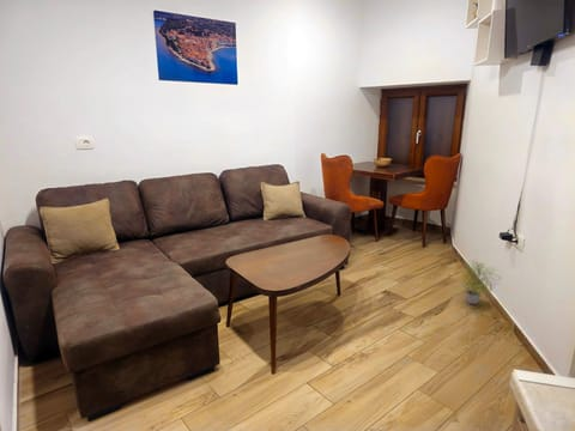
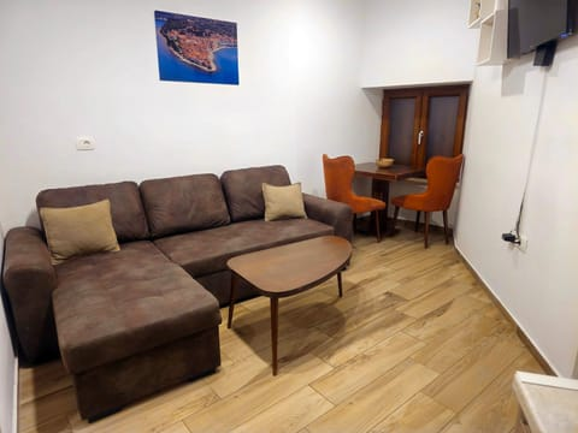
- potted plant (478, 281)
